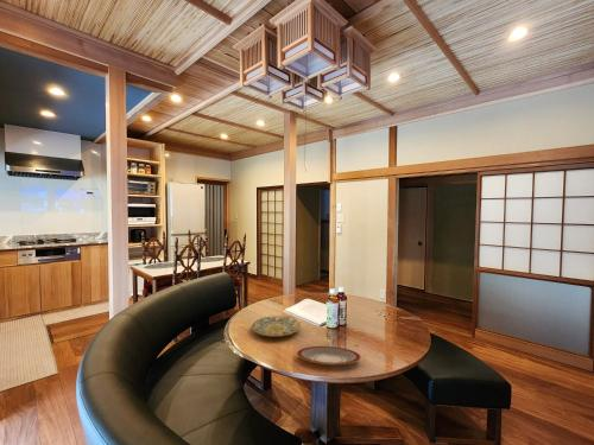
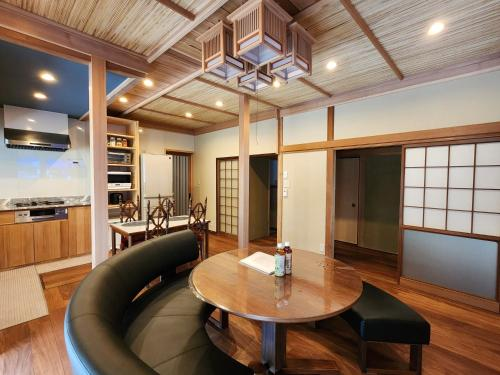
- plate (276, 326)
- plate (328, 356)
